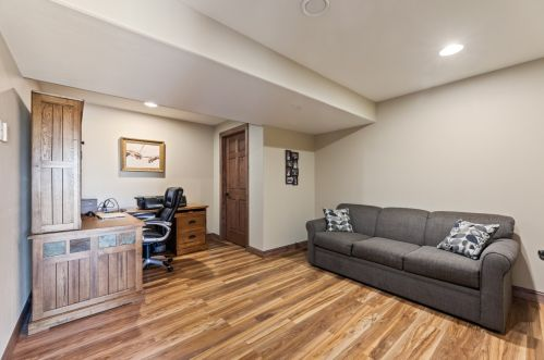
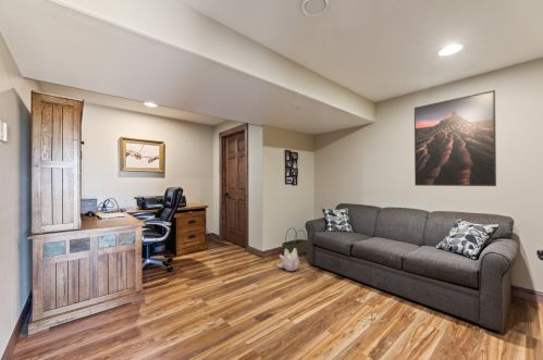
+ basket (295, 240)
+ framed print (451, 142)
+ plush toy (289, 258)
